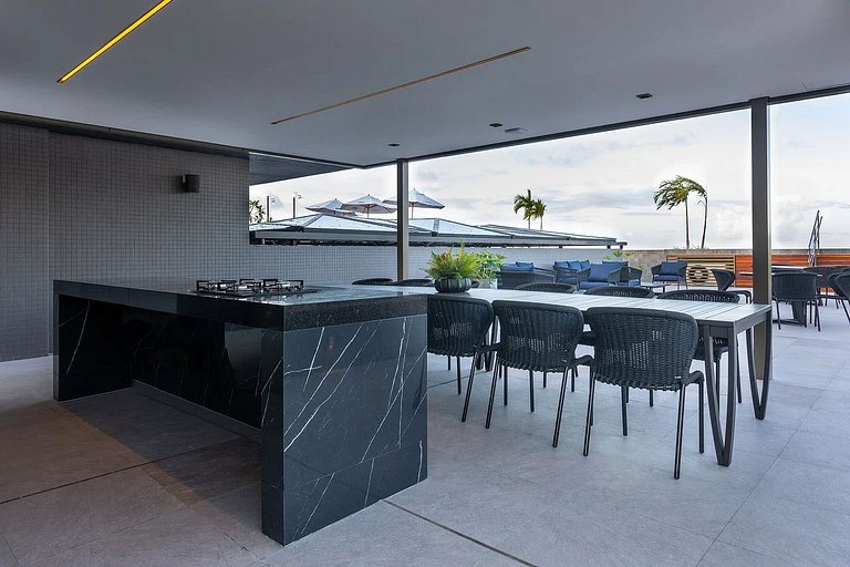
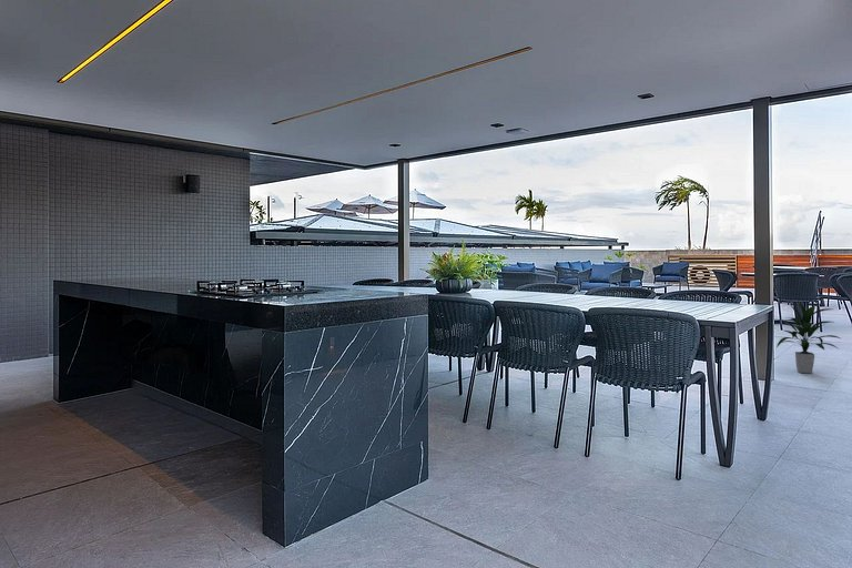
+ indoor plant (805, 336)
